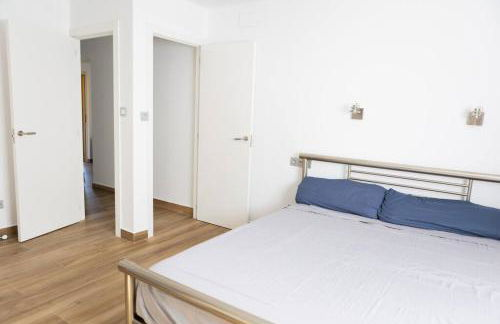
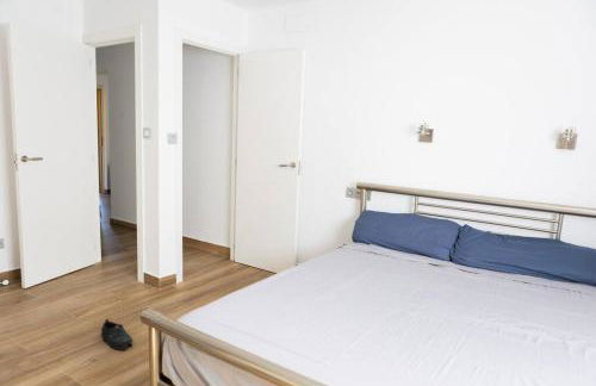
+ shoe (116, 332)
